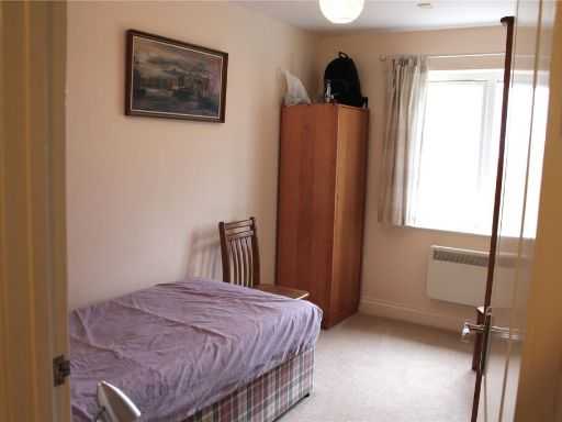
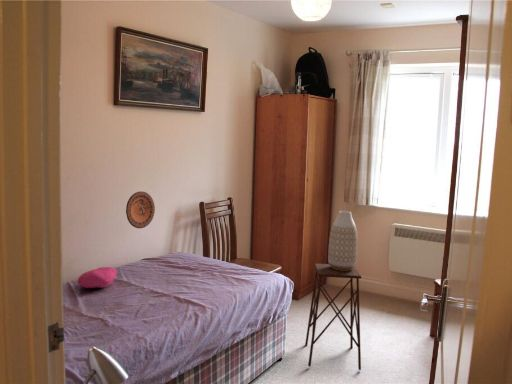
+ vase (343, 240)
+ side table (335, 312)
+ decorative plate (140, 209)
+ cushion (99, 278)
